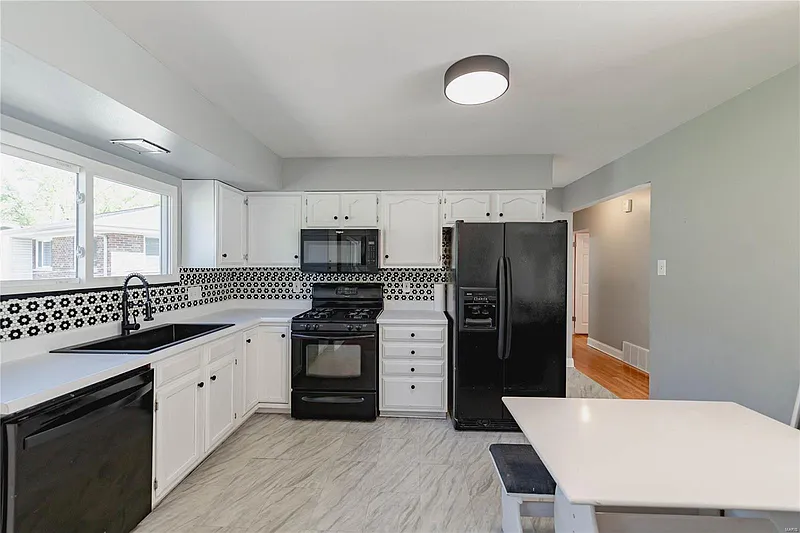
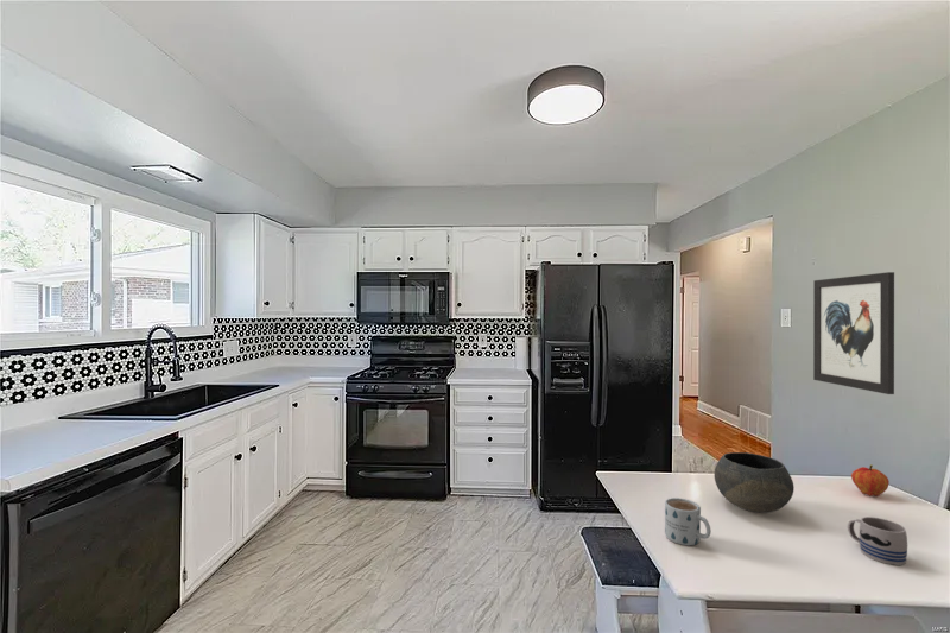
+ mug (688, 523)
+ mug (875, 537)
+ bowl (752, 483)
+ wall art (849, 331)
+ fruit (869, 480)
